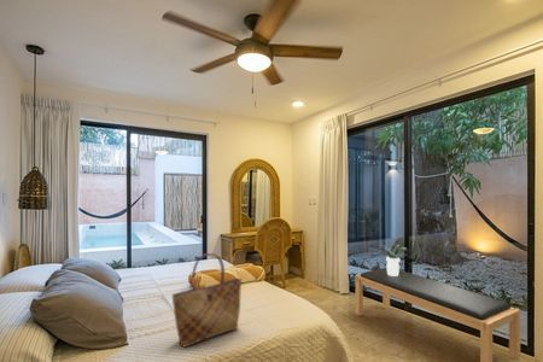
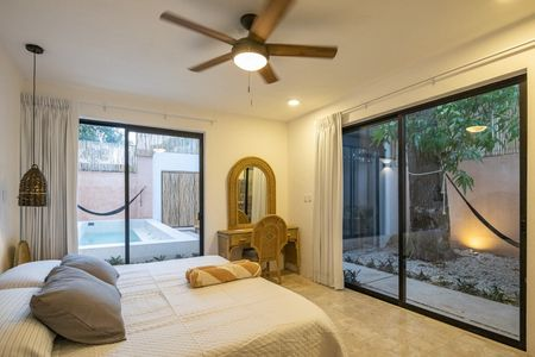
- bench (425, 308)
- potted plant (391, 259)
- tote bag (209, 293)
